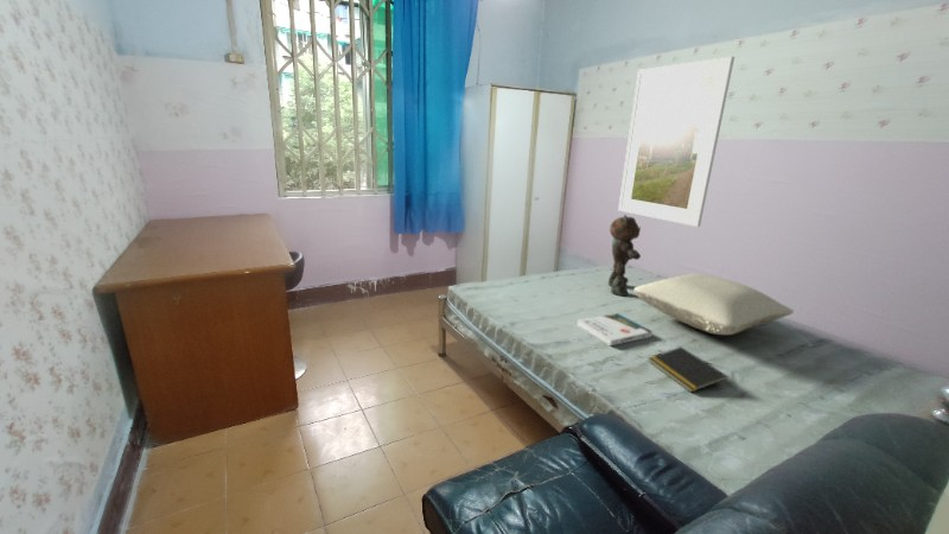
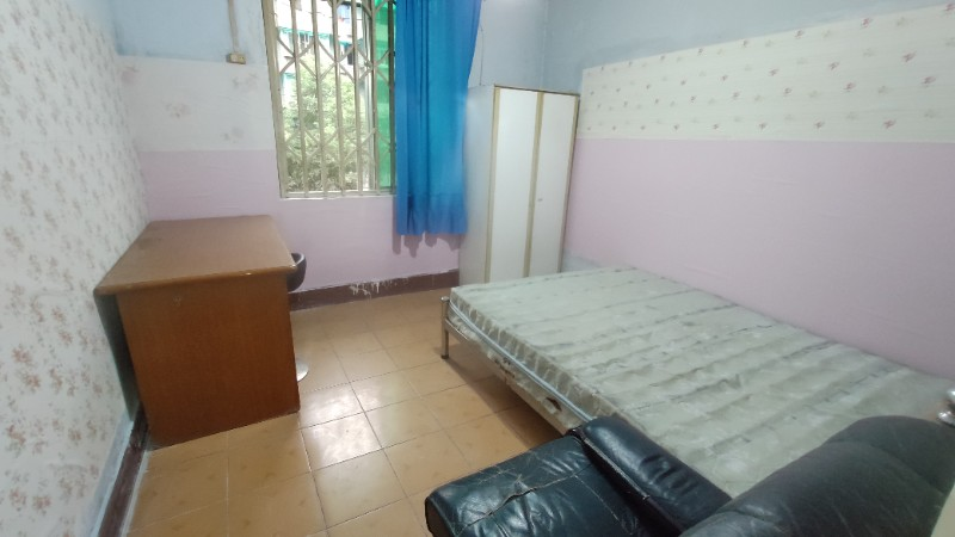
- pillow (706, 303)
- notepad (686, 368)
- teddy bear (620, 253)
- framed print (667, 145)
- book (613, 328)
